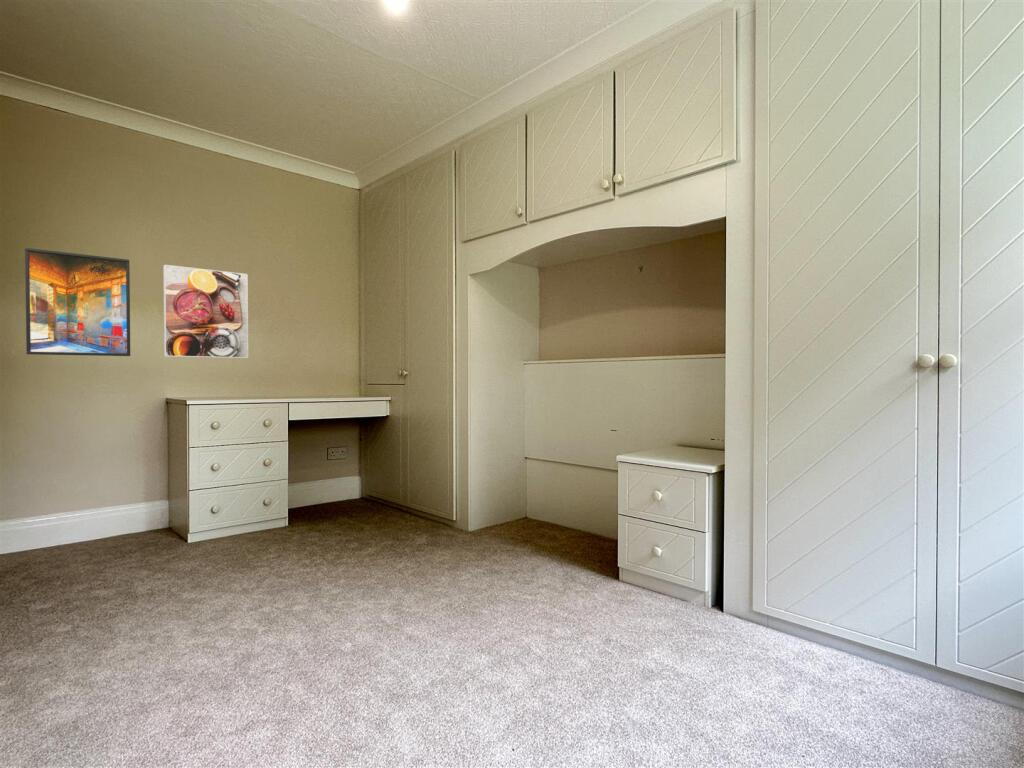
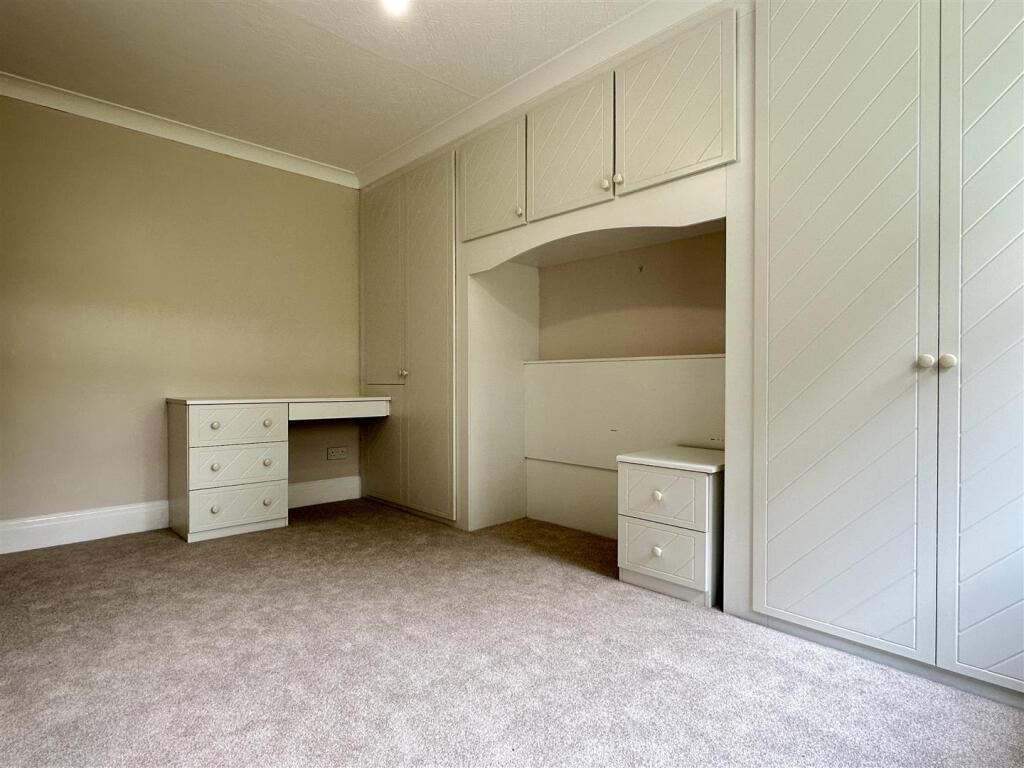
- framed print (80, 304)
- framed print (207, 313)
